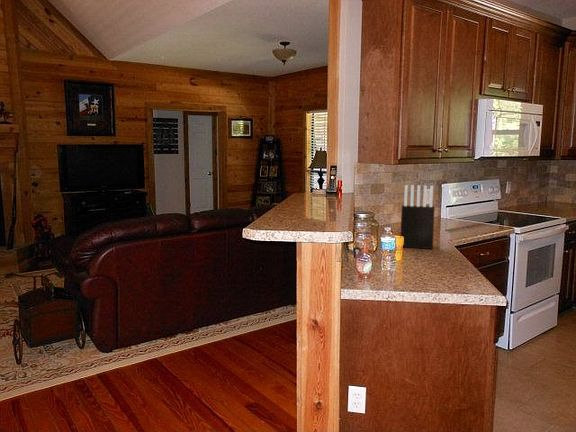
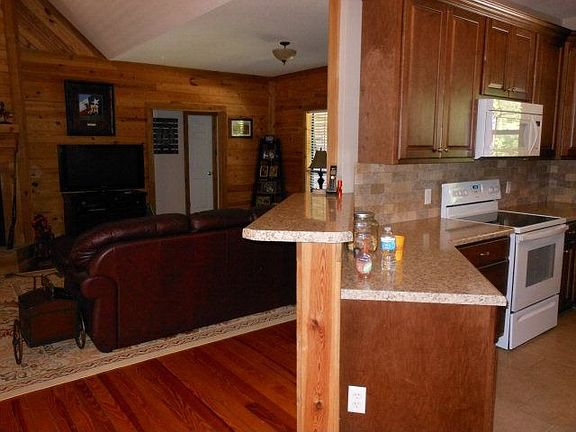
- knife block (417, 215)
